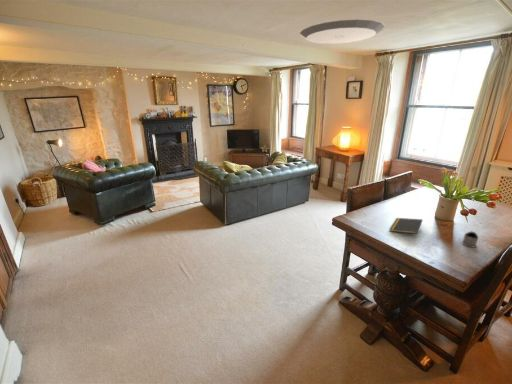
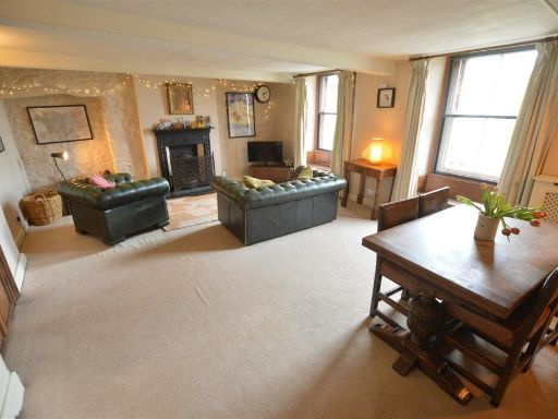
- ceiling light fixture (340, 33)
- notepad (406, 225)
- tea glass holder (470, 239)
